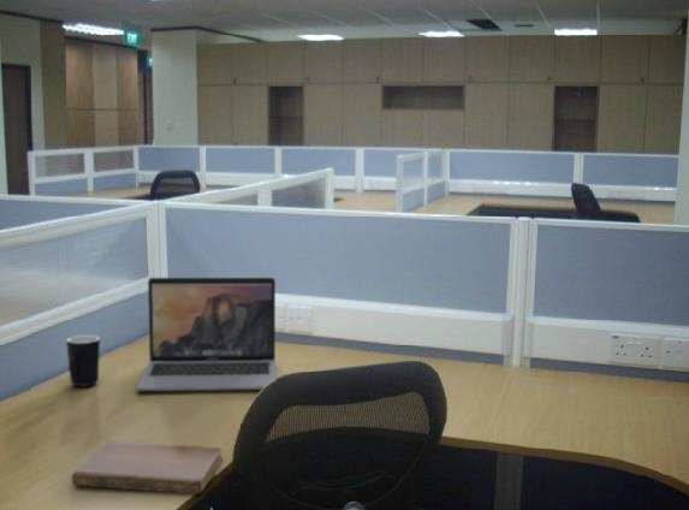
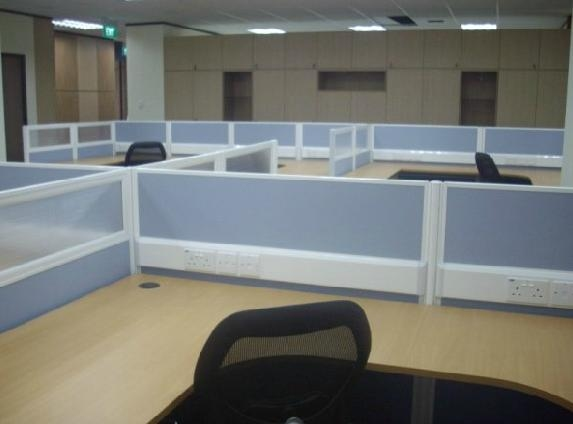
- laptop (209, 331)
- notebook (150, 465)
- mug (81, 362)
